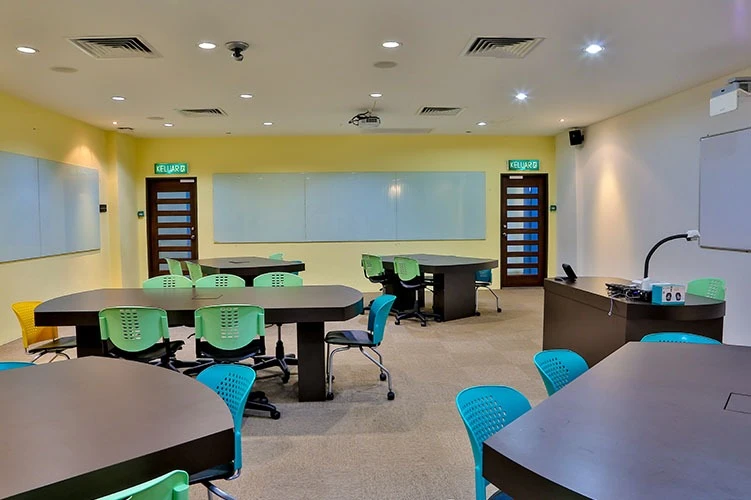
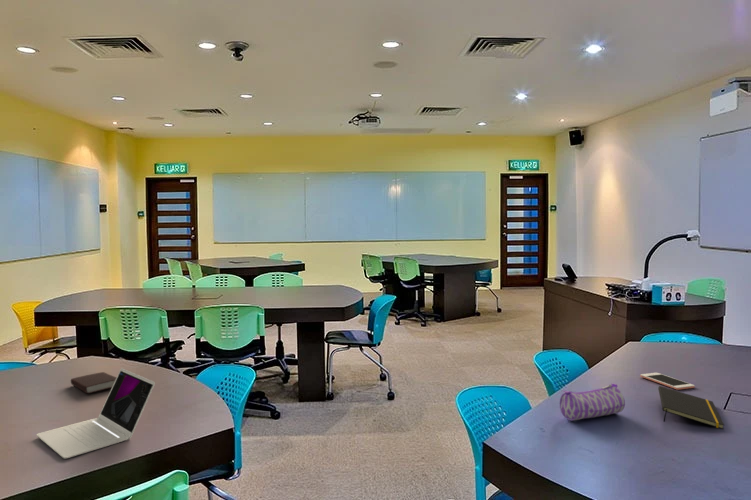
+ cell phone (666, 380)
+ notepad (688, 405)
+ laptop (102, 408)
+ book (95, 381)
+ pencil case (592, 401)
